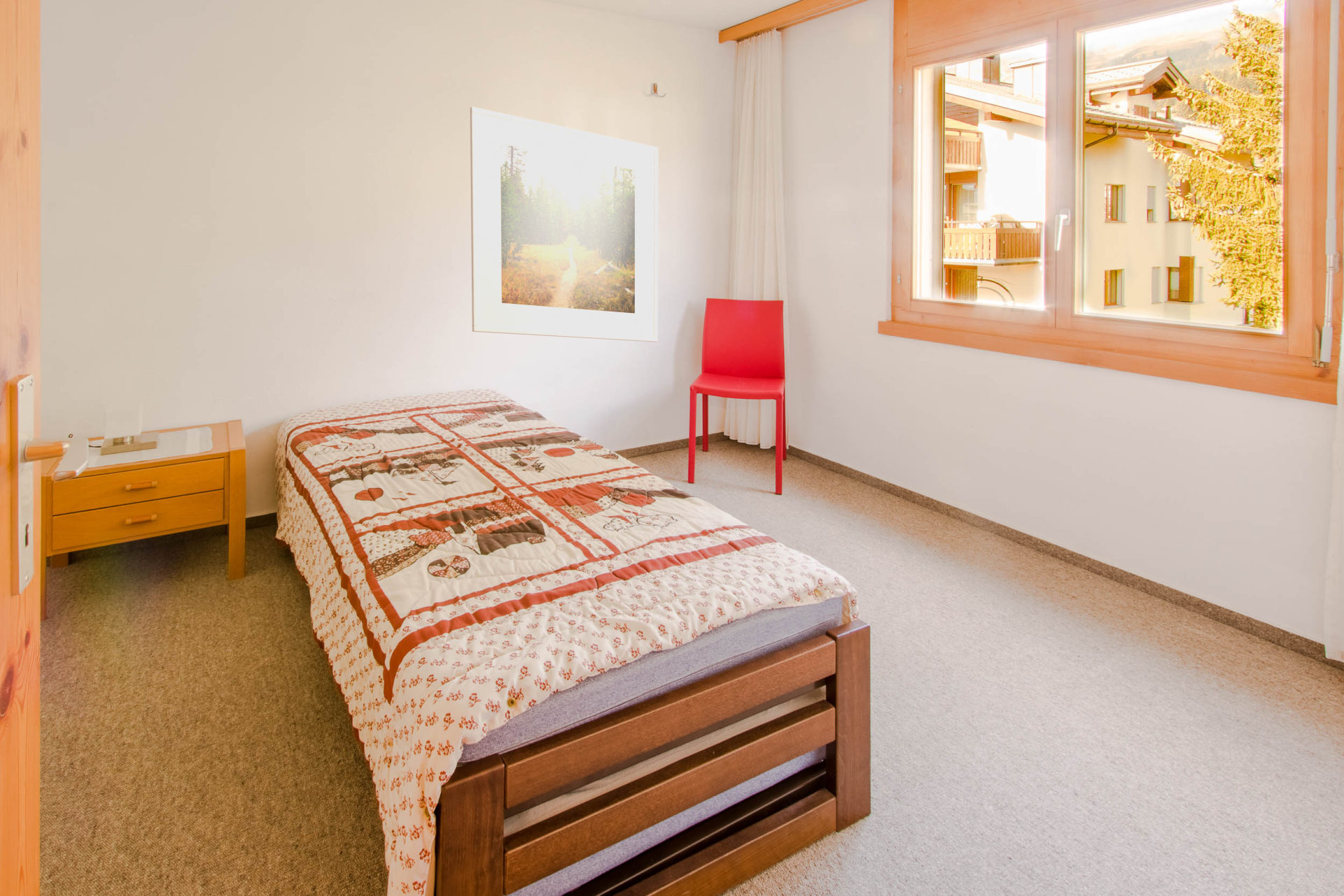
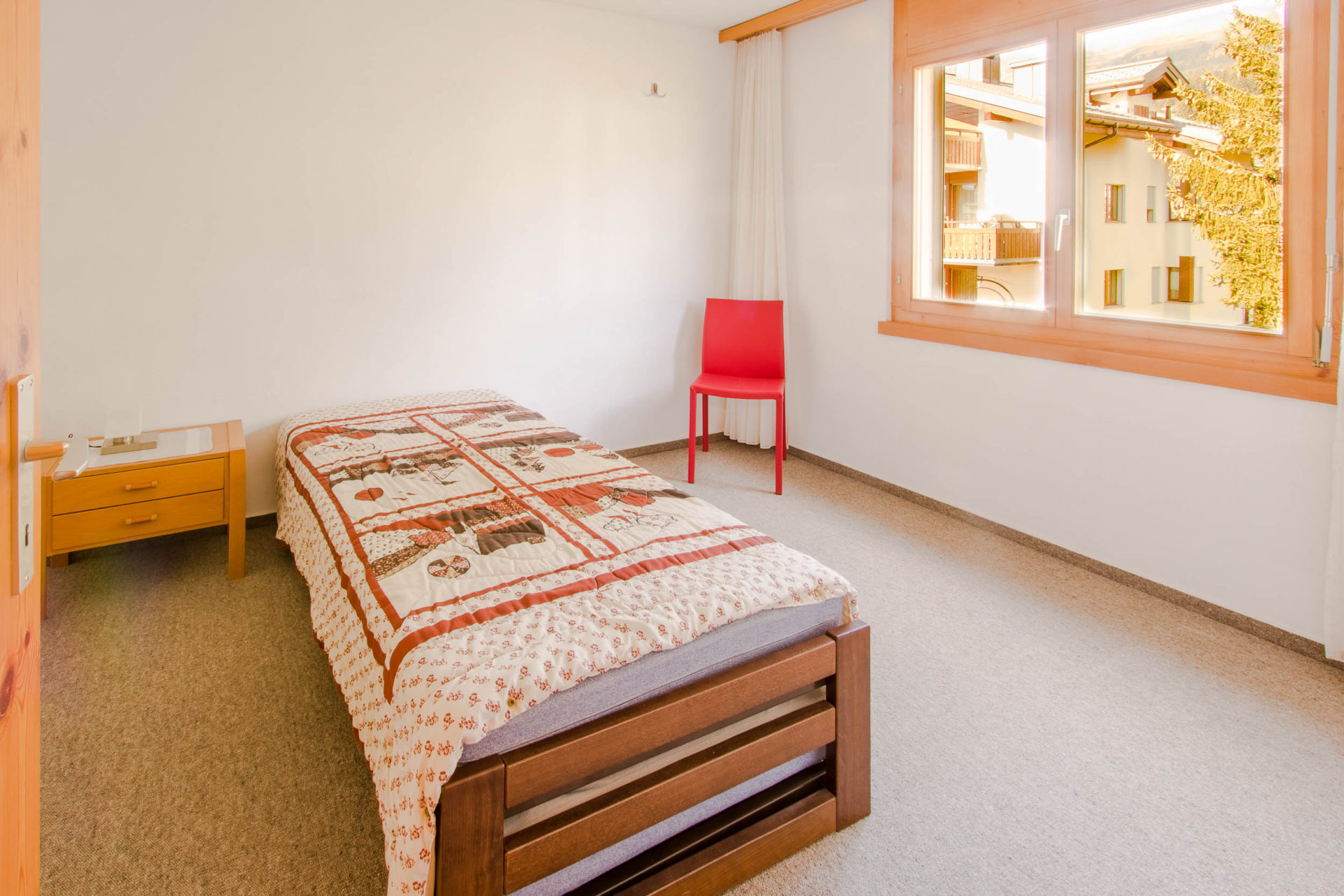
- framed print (570, 233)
